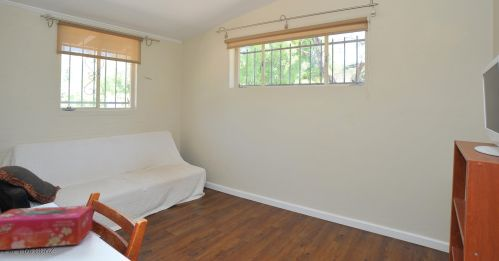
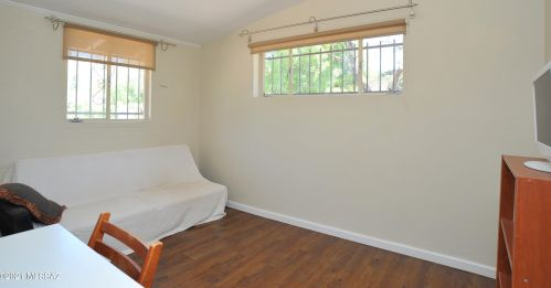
- tissue box (43, 225)
